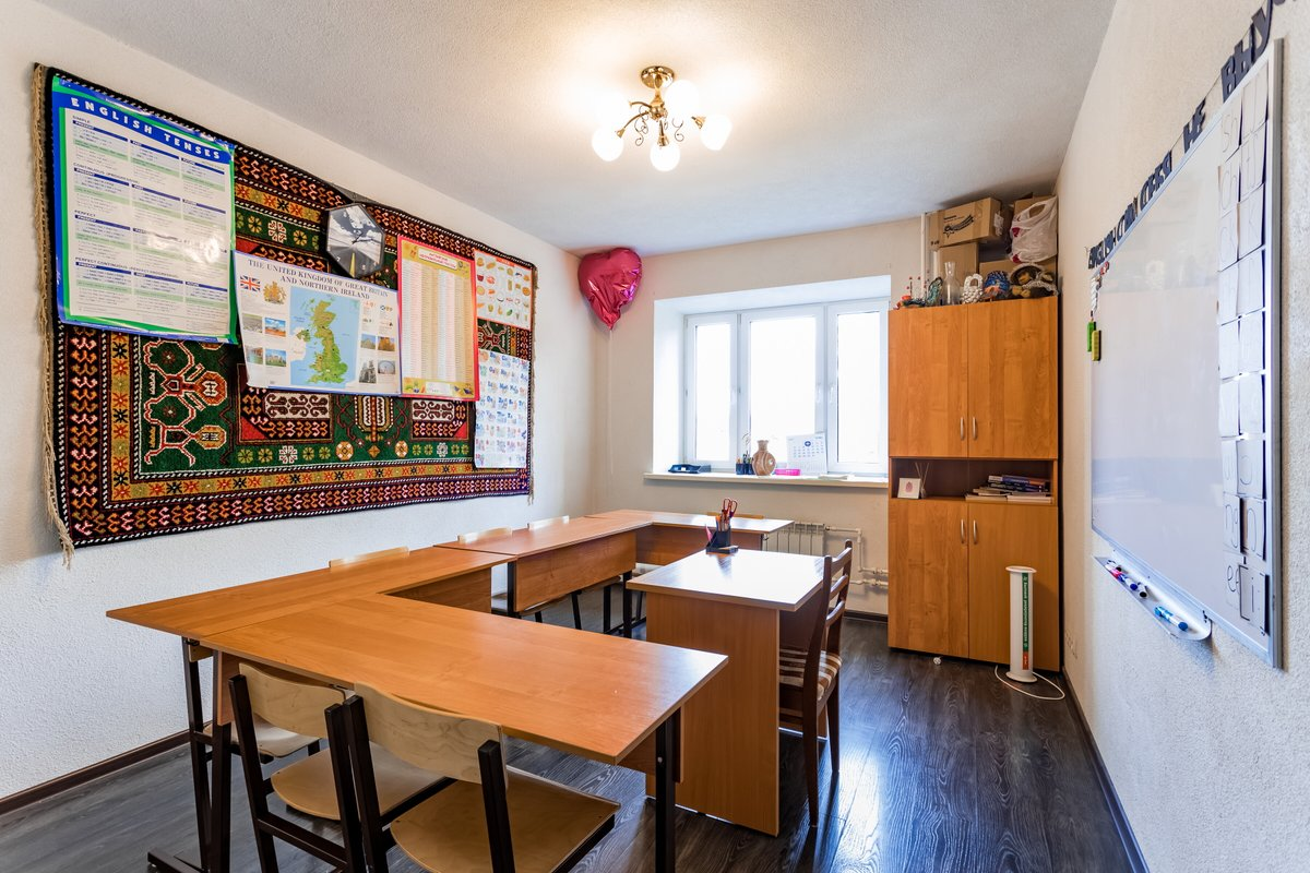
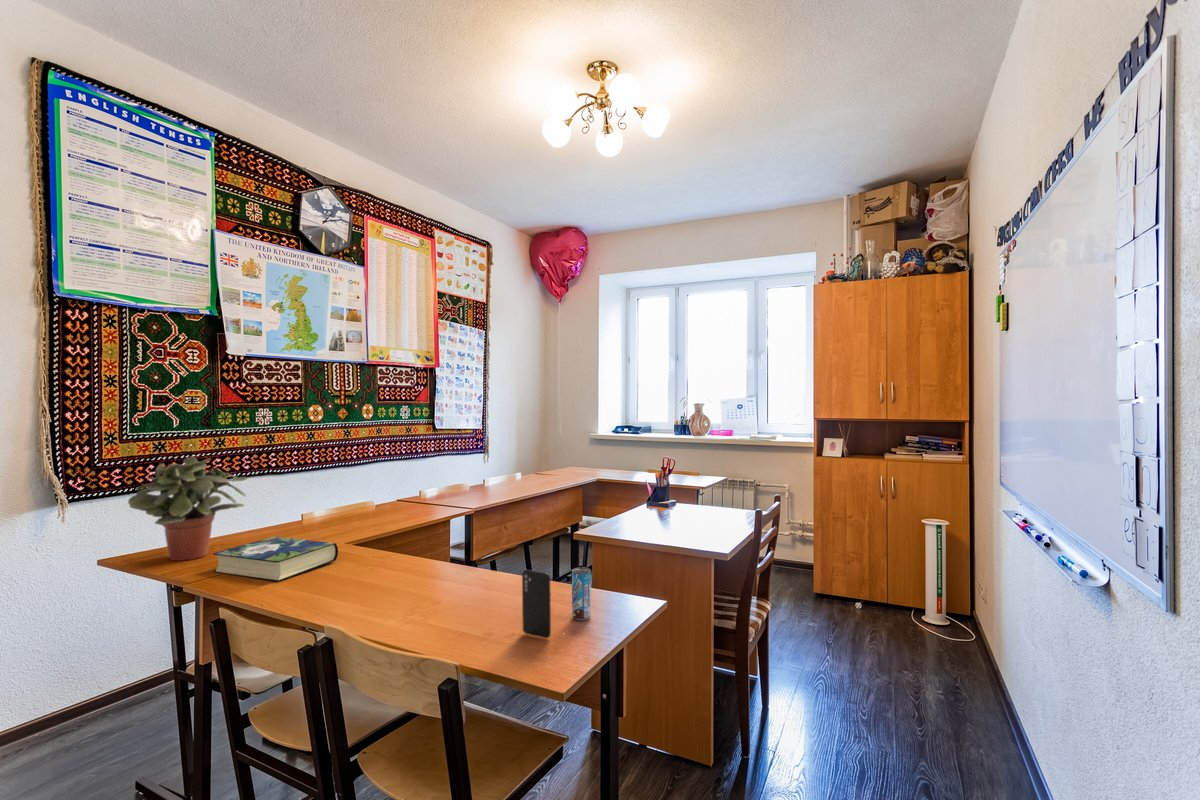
+ beverage can (581, 593)
+ smartphone (536, 603)
+ potted plant (189, 505)
+ book (277, 556)
